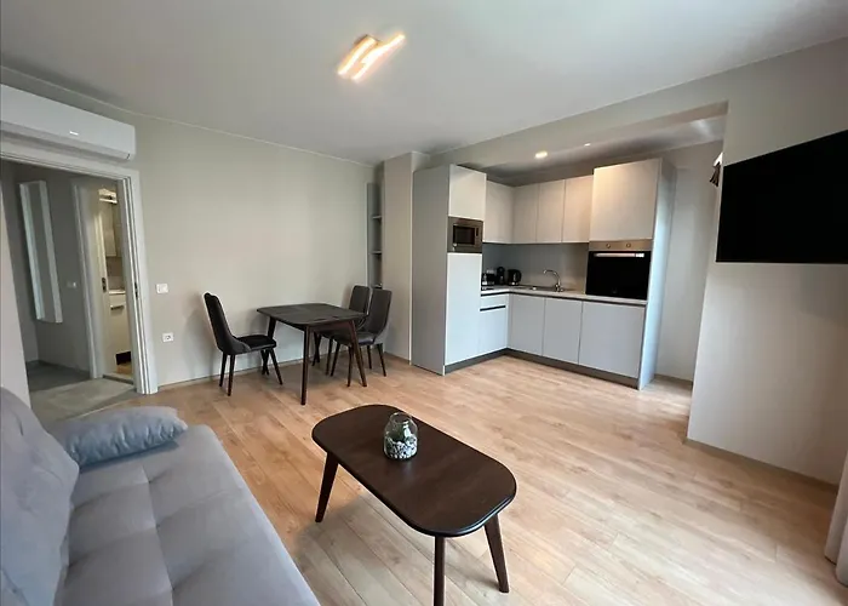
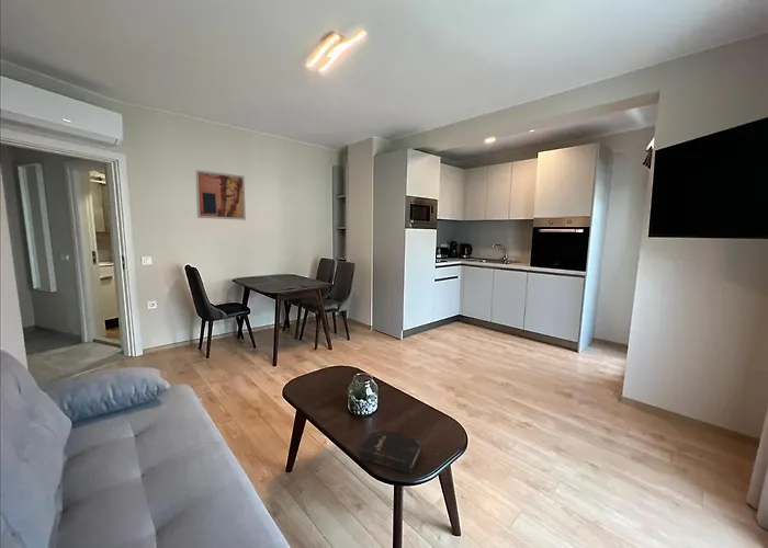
+ hardback book (391, 449)
+ wall art (221, 196)
